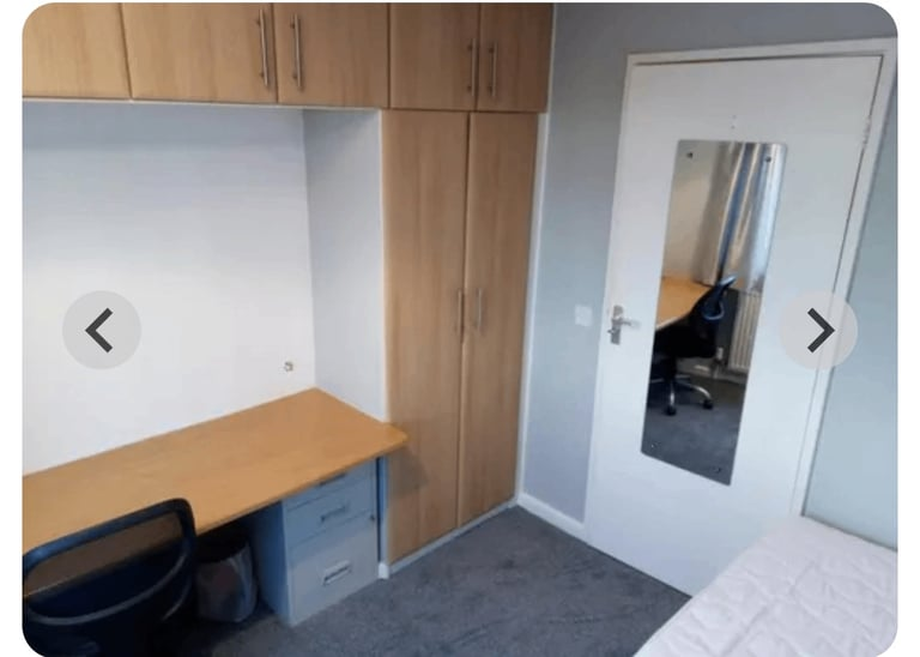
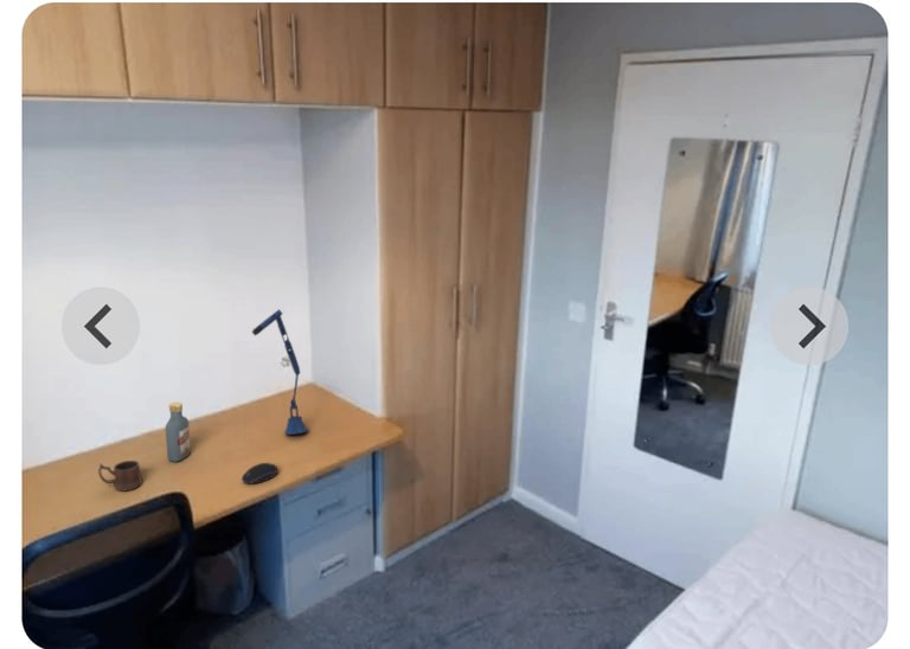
+ computer mouse (259, 471)
+ vodka (177, 430)
+ mug (120, 474)
+ desk lamp (291, 366)
